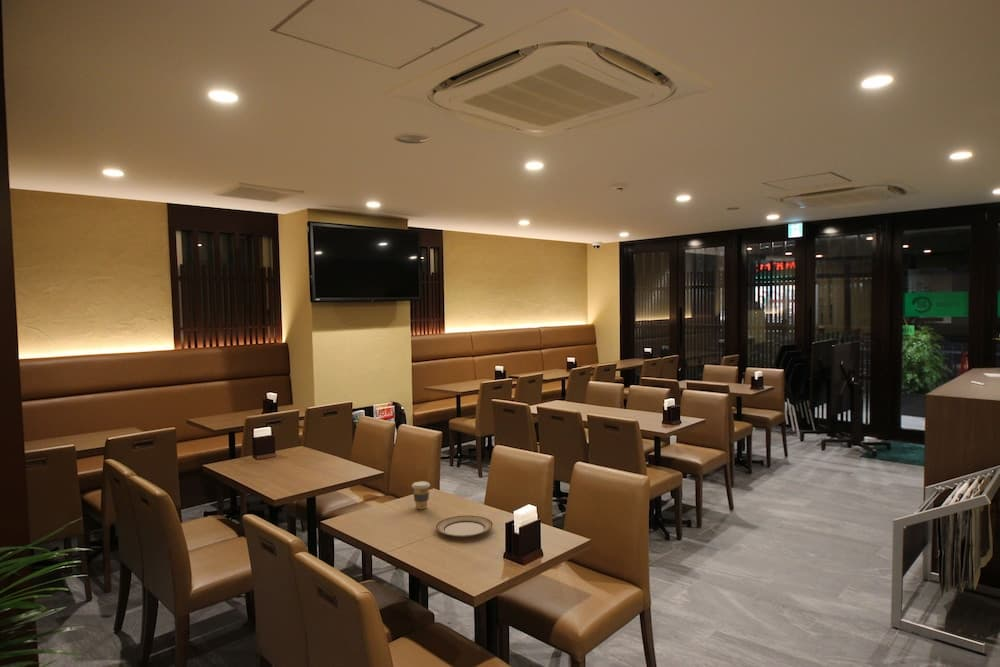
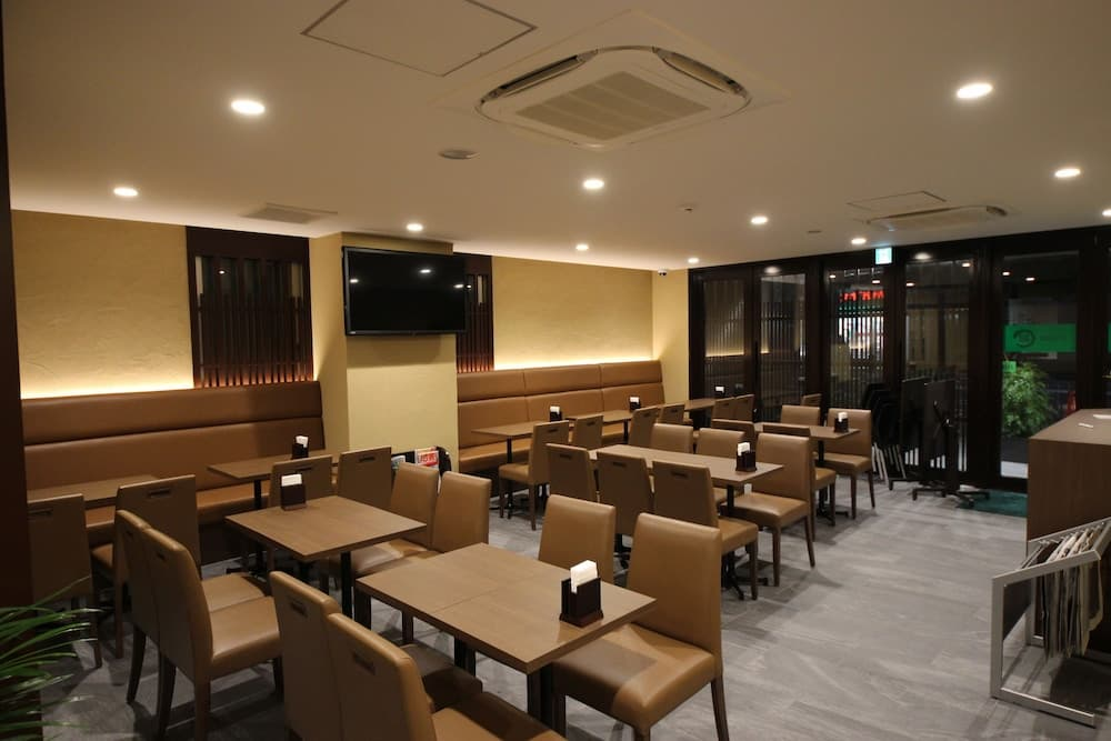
- plate (464, 527)
- coffee cup (421, 495)
